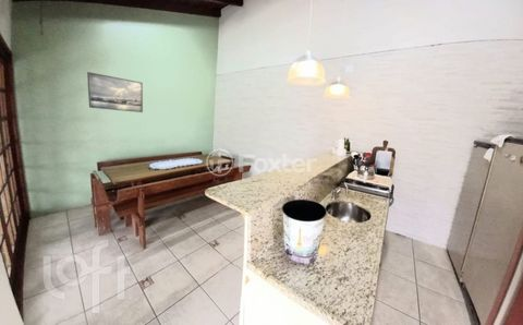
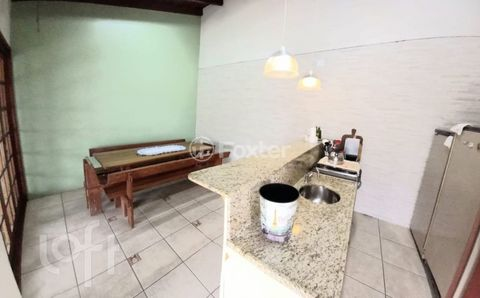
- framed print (117, 94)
